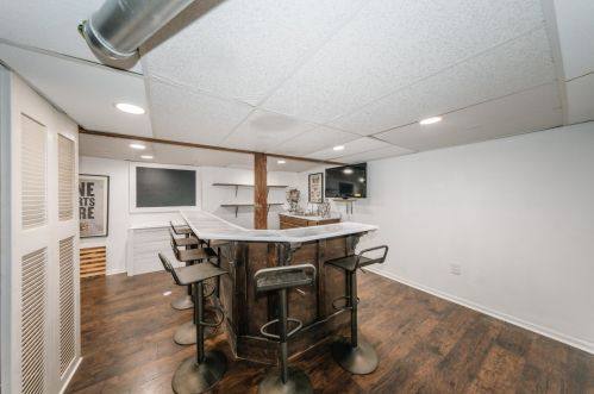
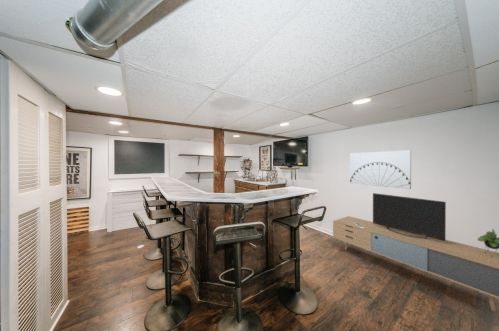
+ media console (403, 233)
+ wall art (376, 168)
